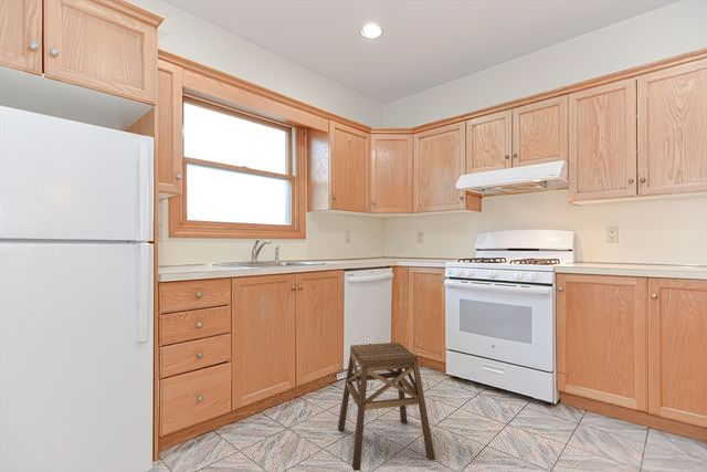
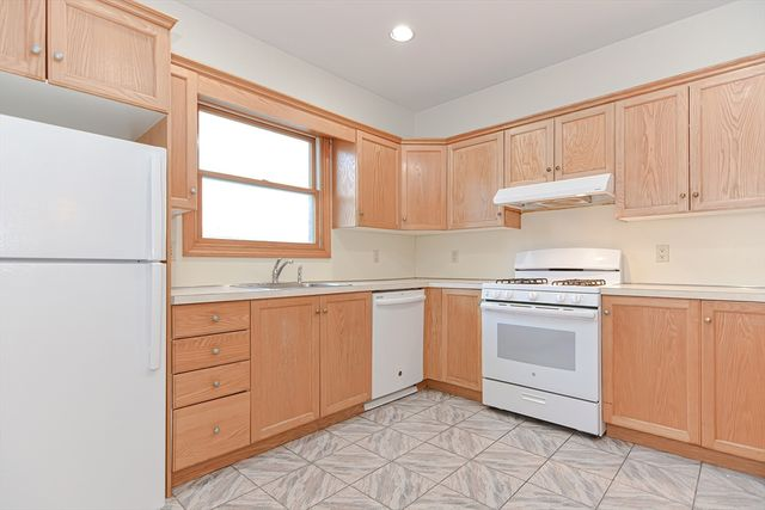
- stool (380, 394)
